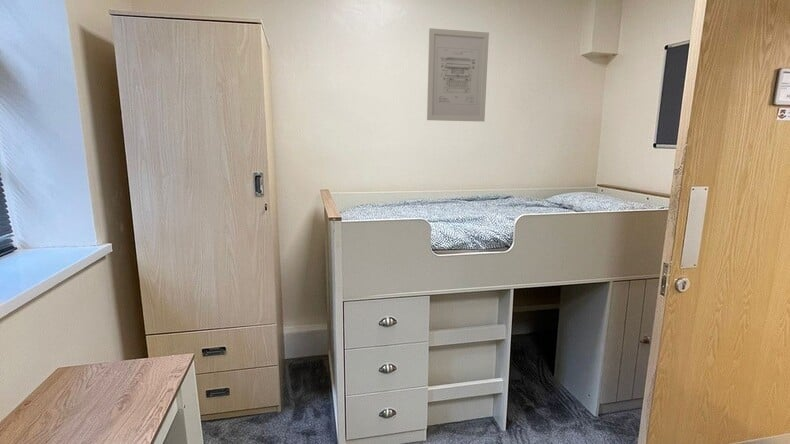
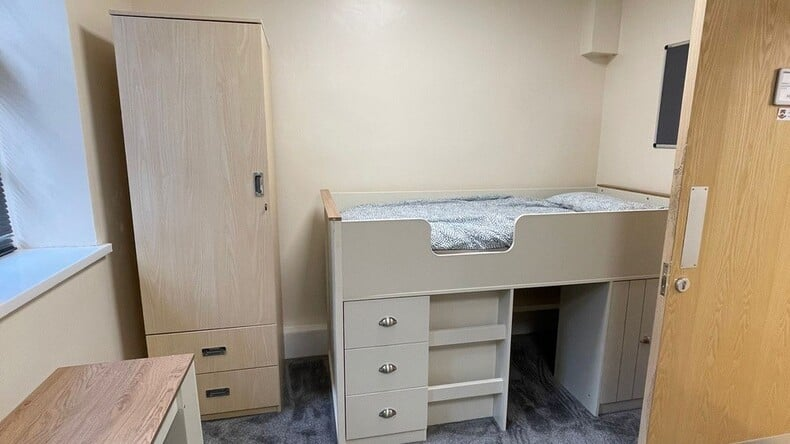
- wall art (457, 76)
